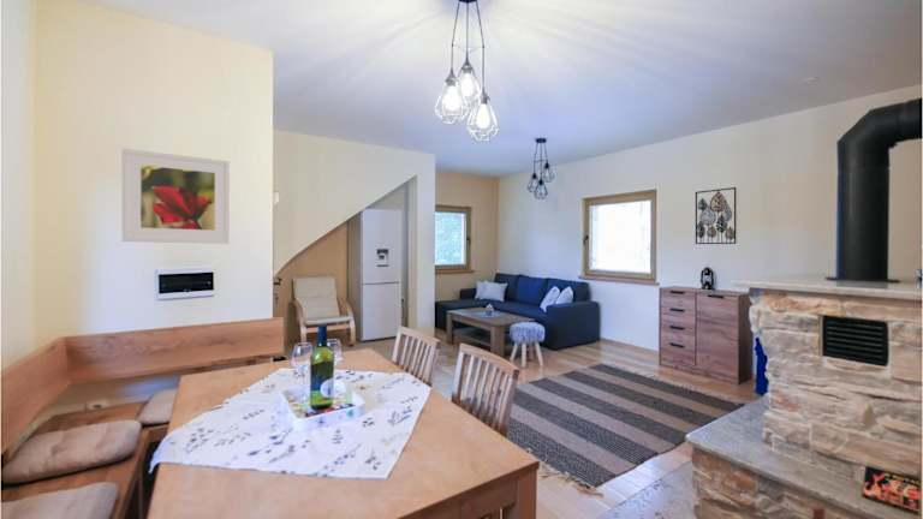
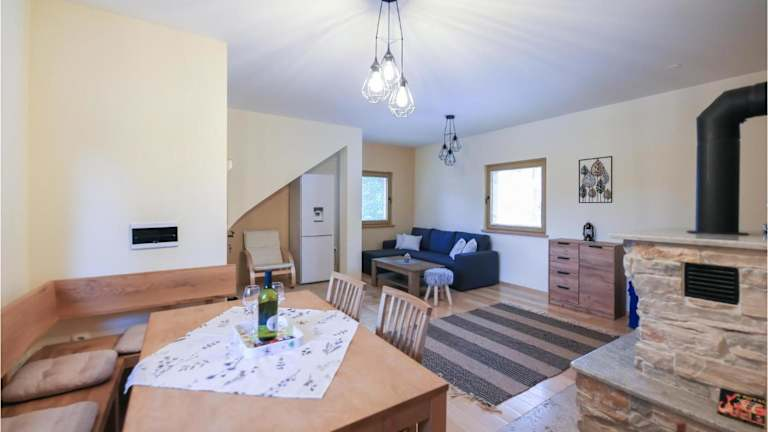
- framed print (179, 198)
